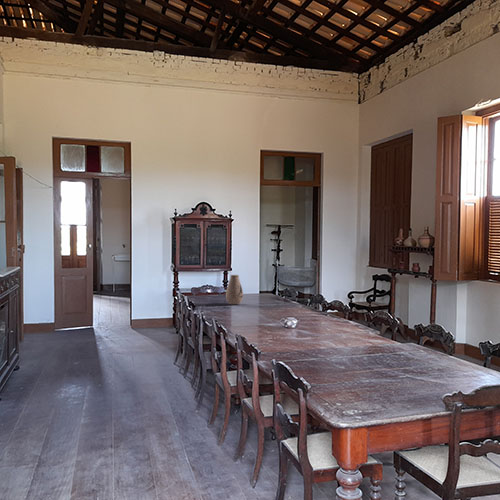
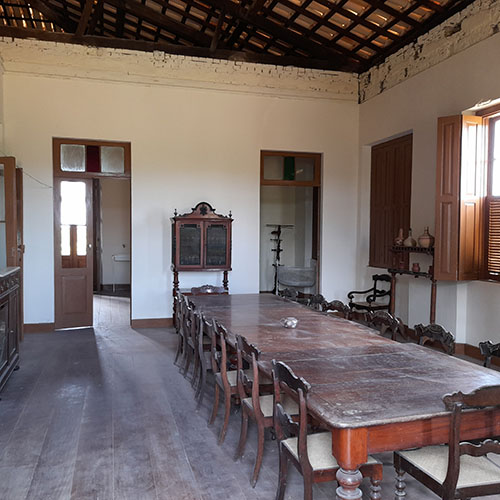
- vase (234, 289)
